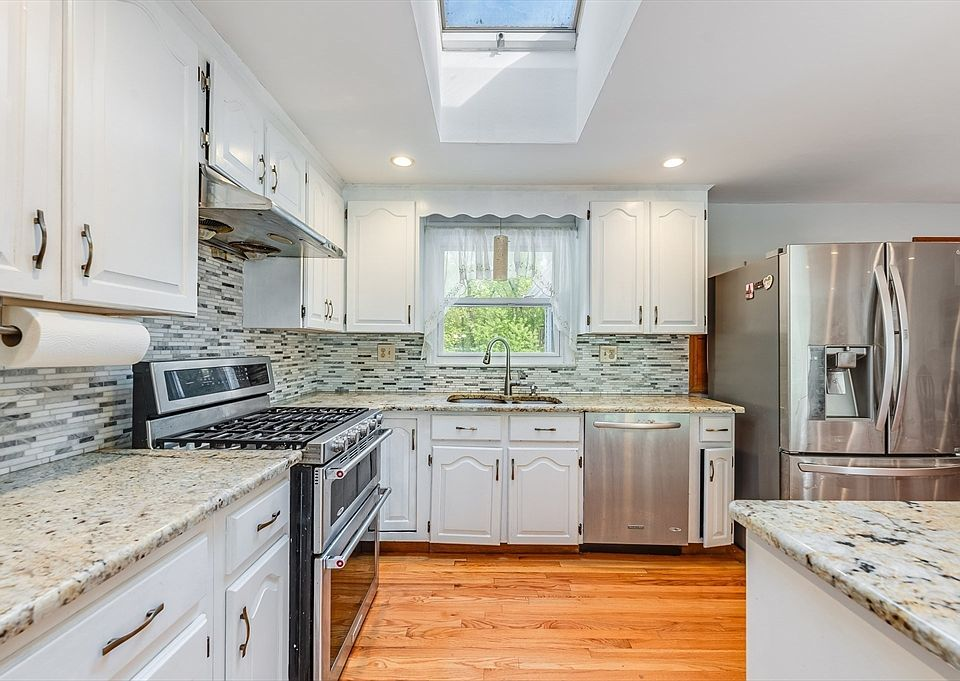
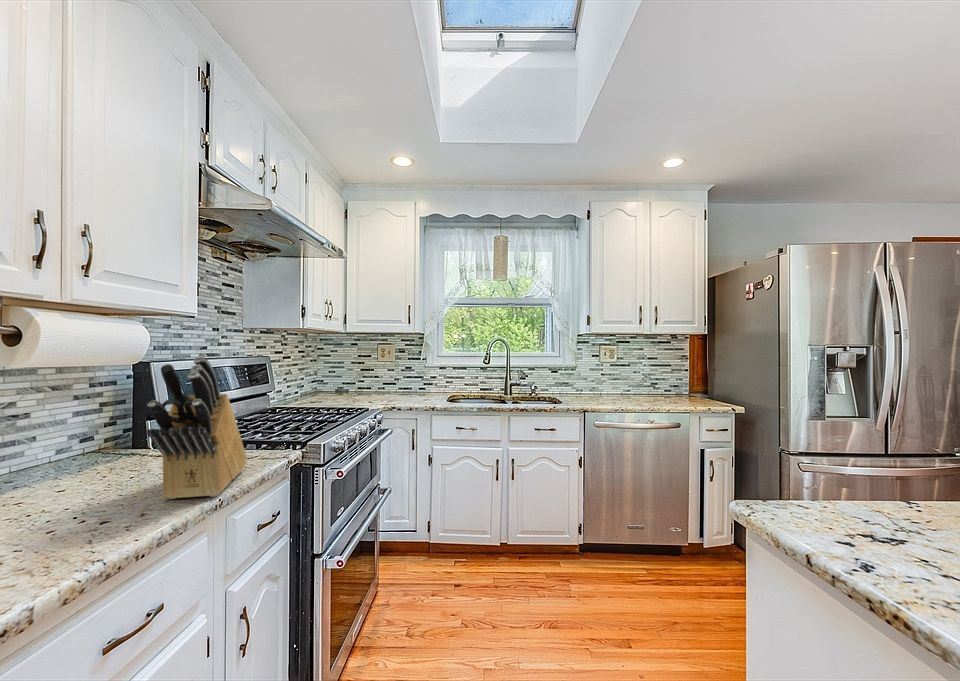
+ knife block (203, 421)
